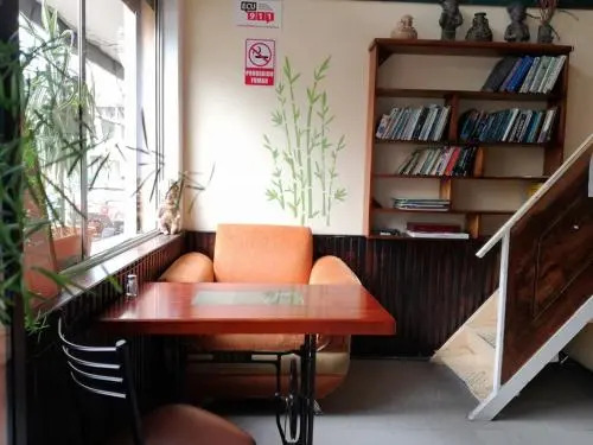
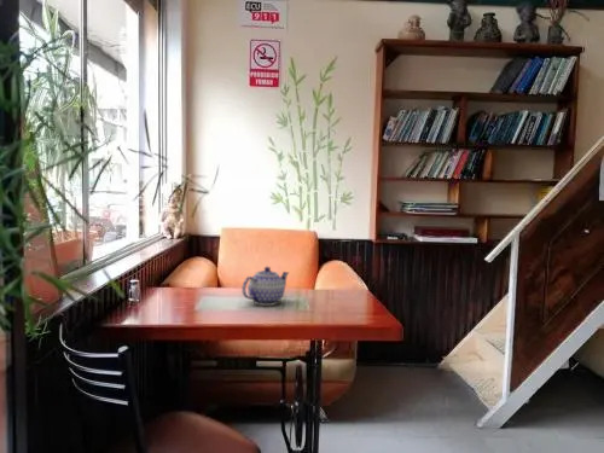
+ teapot (266, 284)
